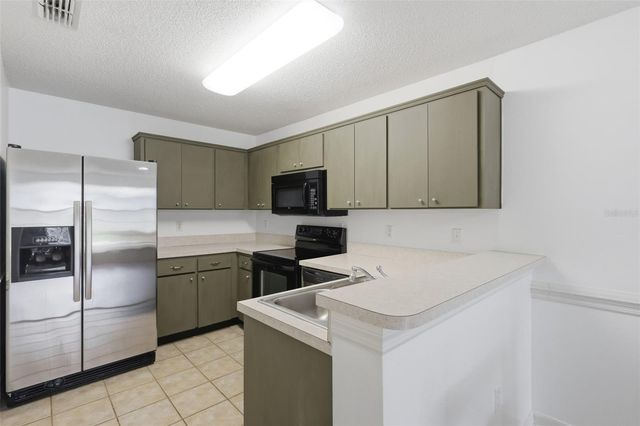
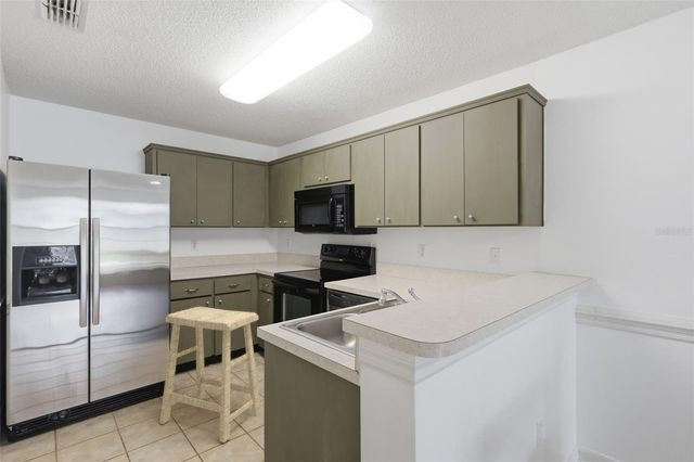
+ stool (203, 365)
